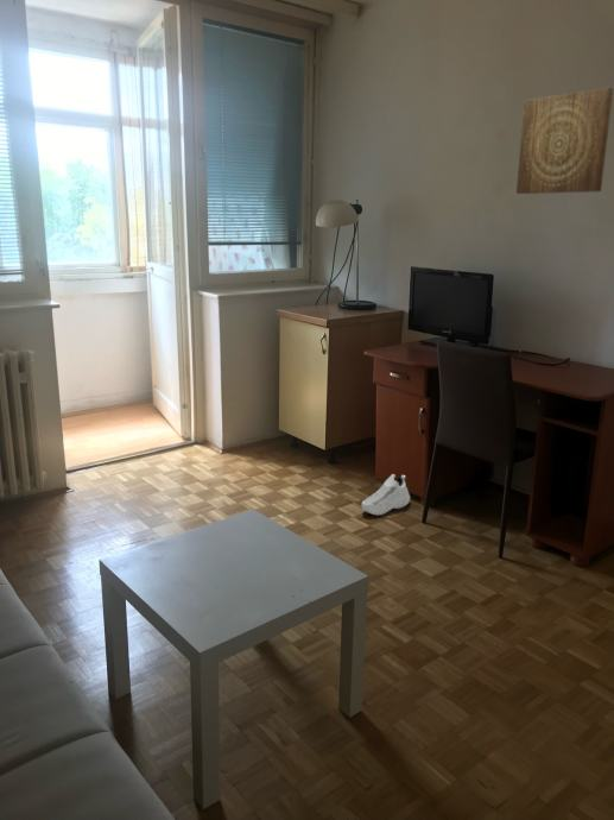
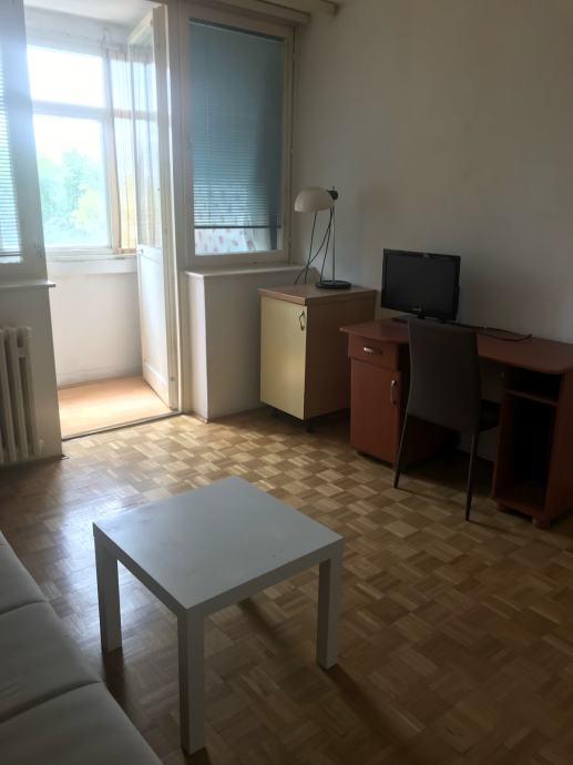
- shoe (386, 492)
- wall art (561, 144)
